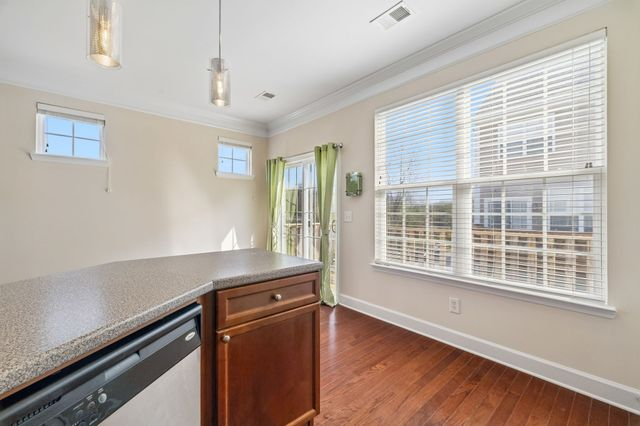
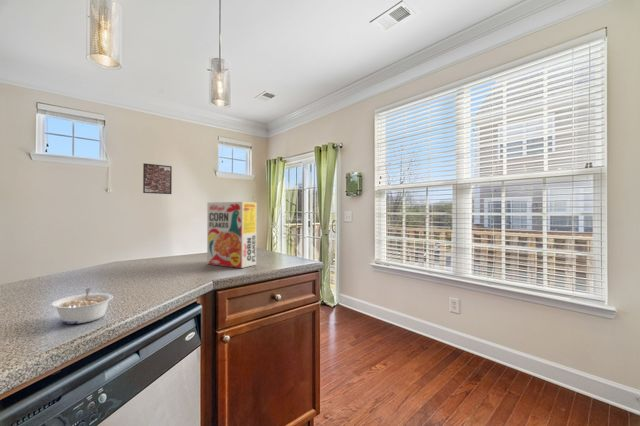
+ cereal box (231, 233)
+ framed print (157, 179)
+ legume (82, 306)
